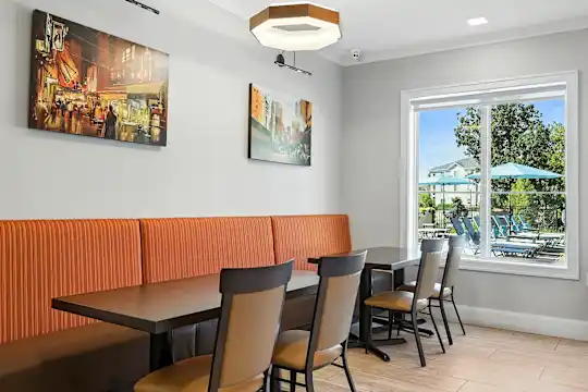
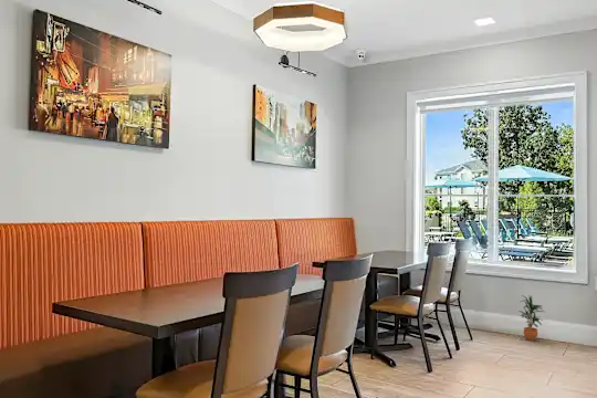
+ potted plant (532, 317)
